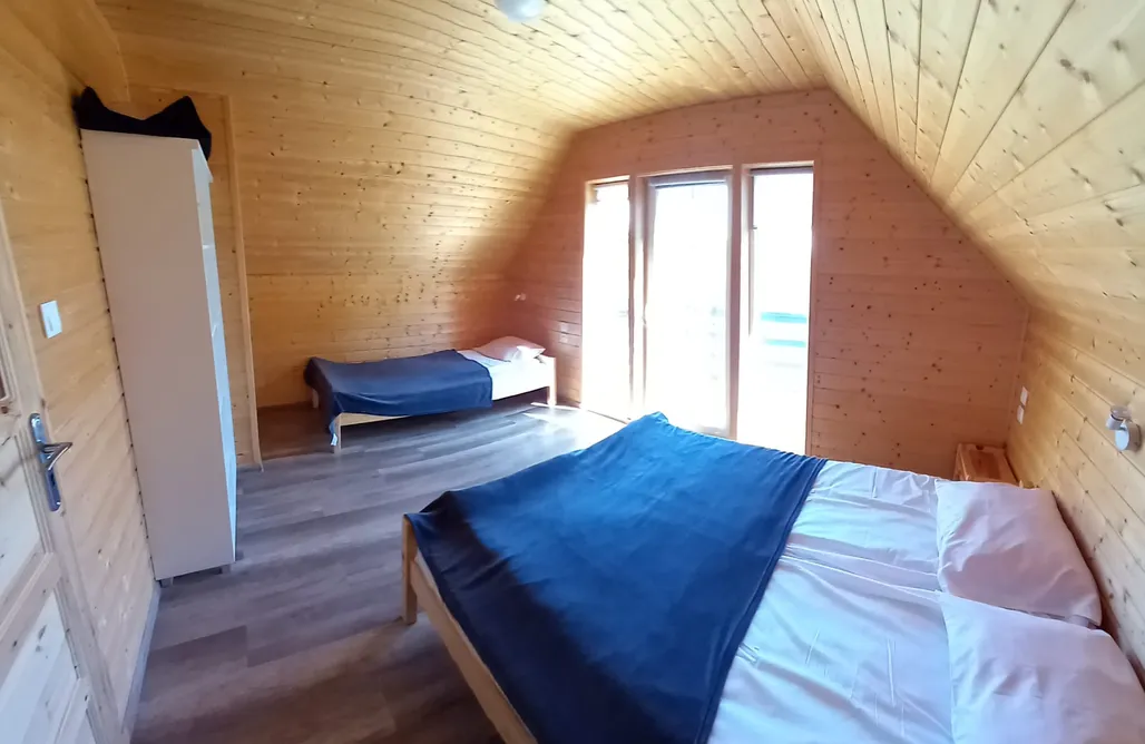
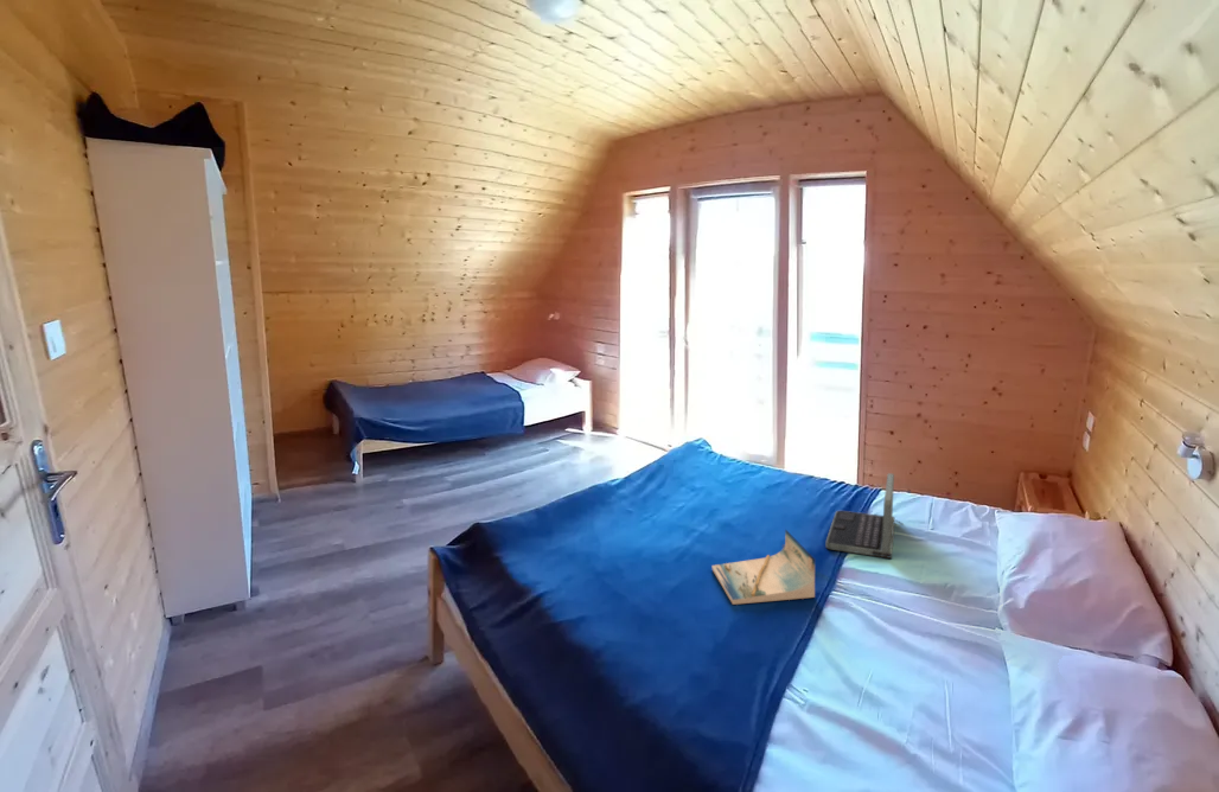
+ book (760, 564)
+ laptop (867, 513)
